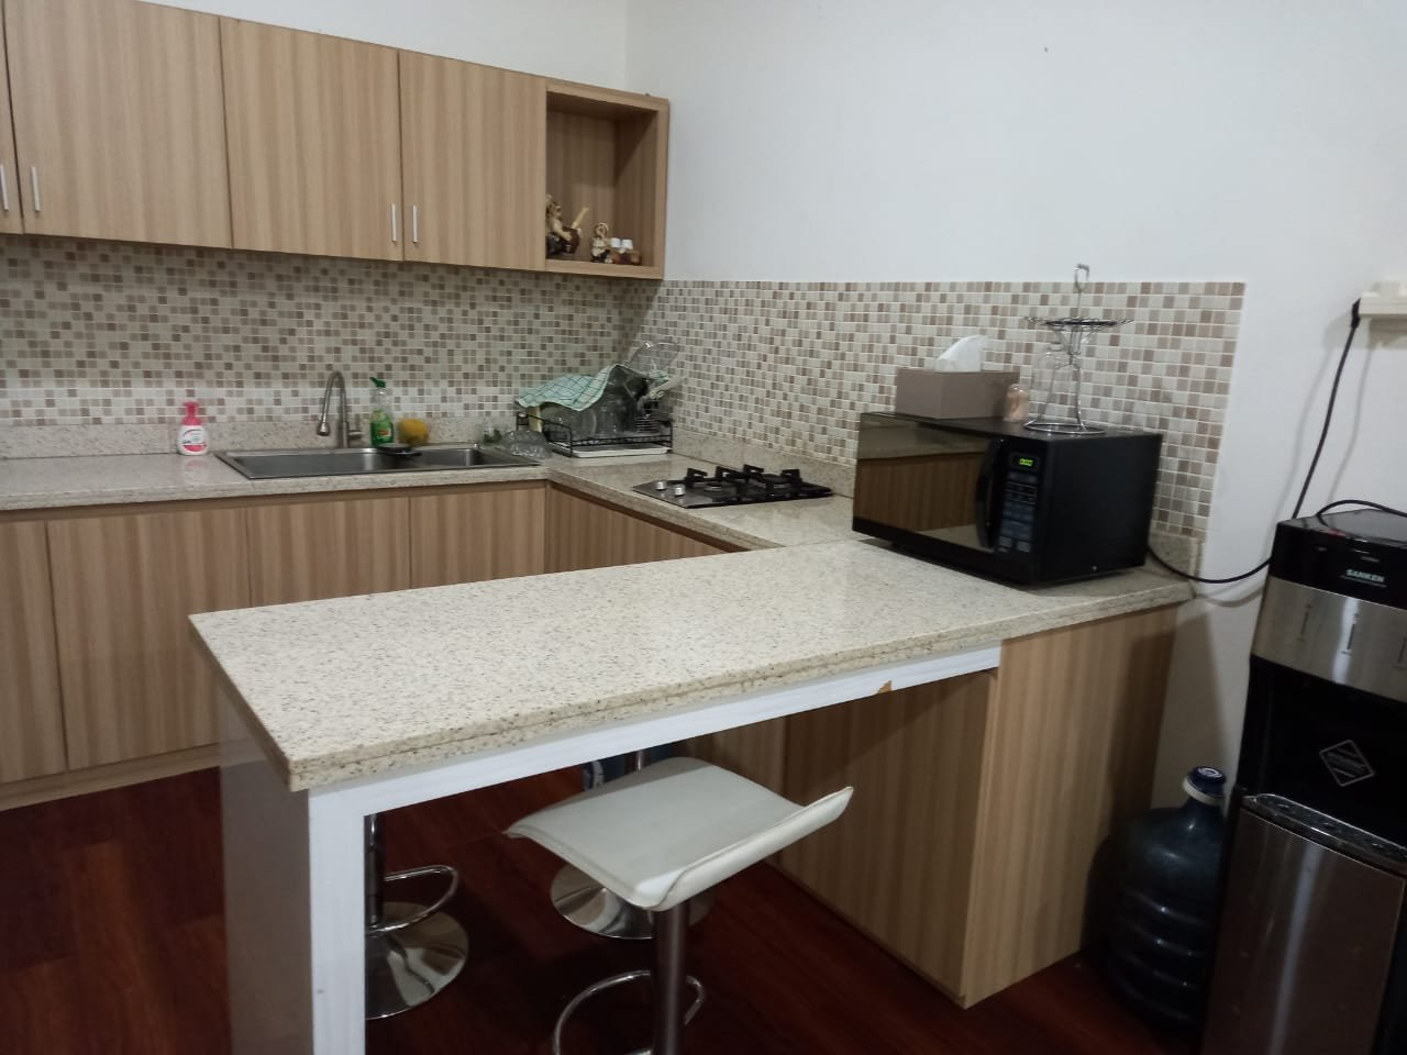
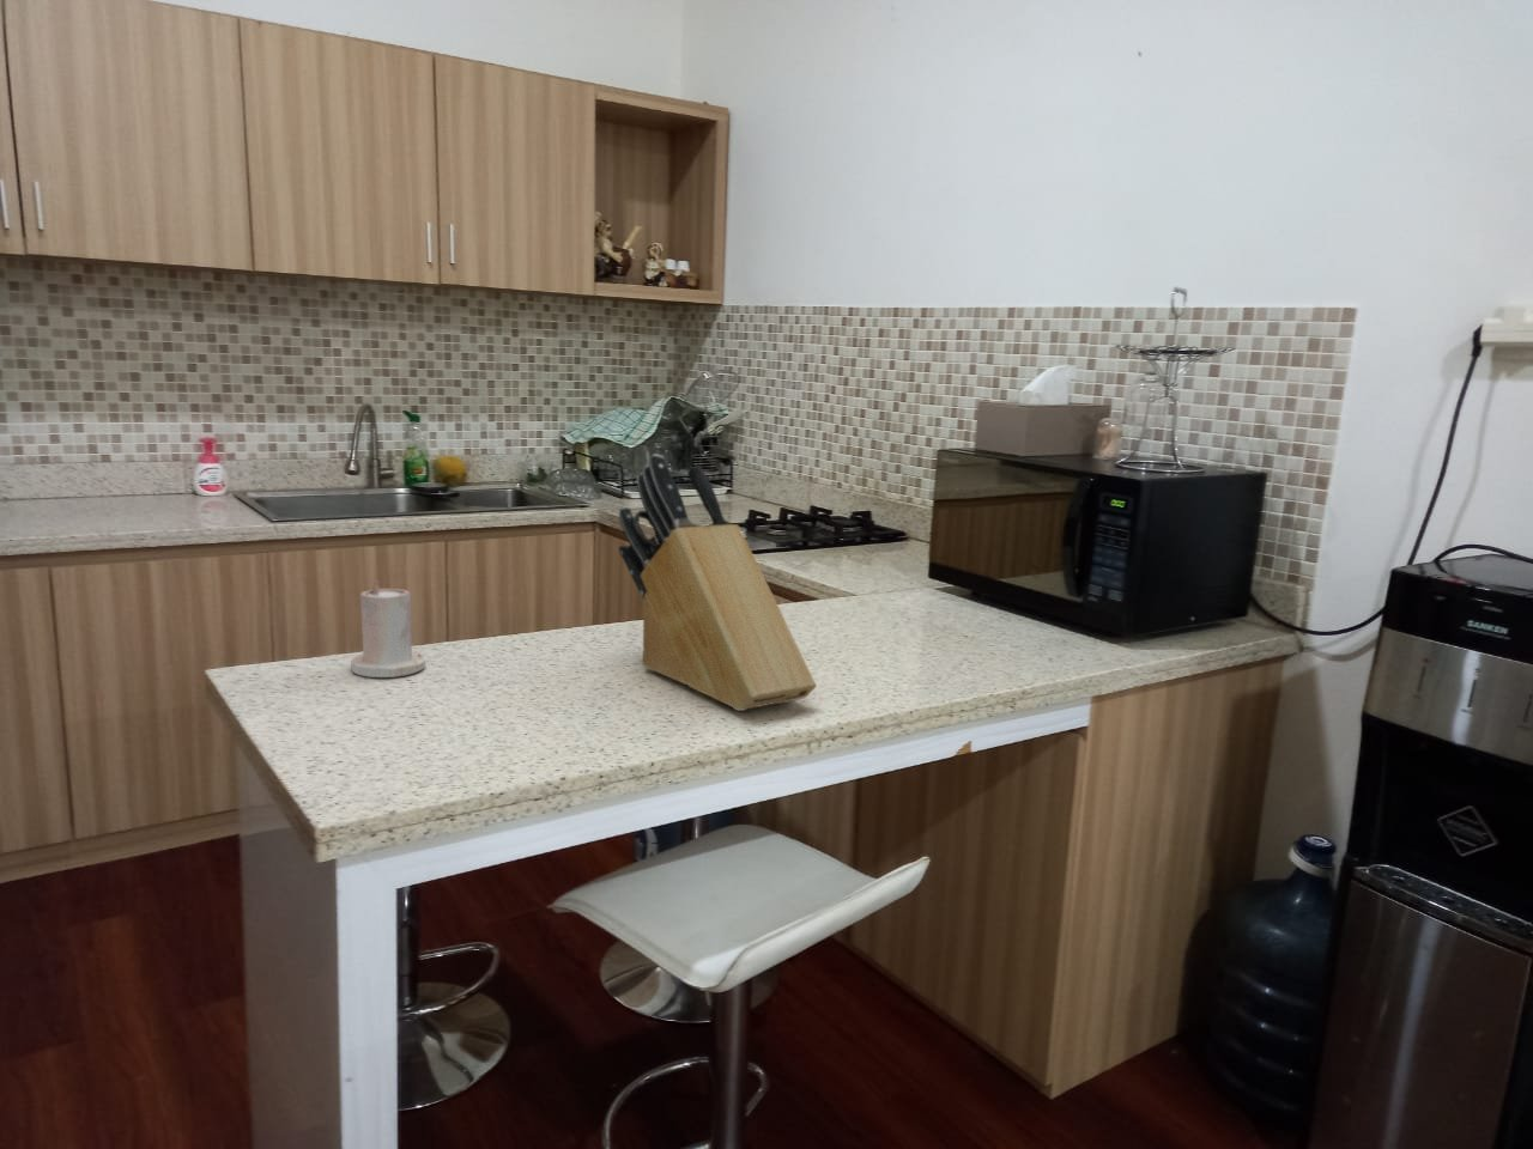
+ candle (386, 625)
+ knife block (709, 571)
